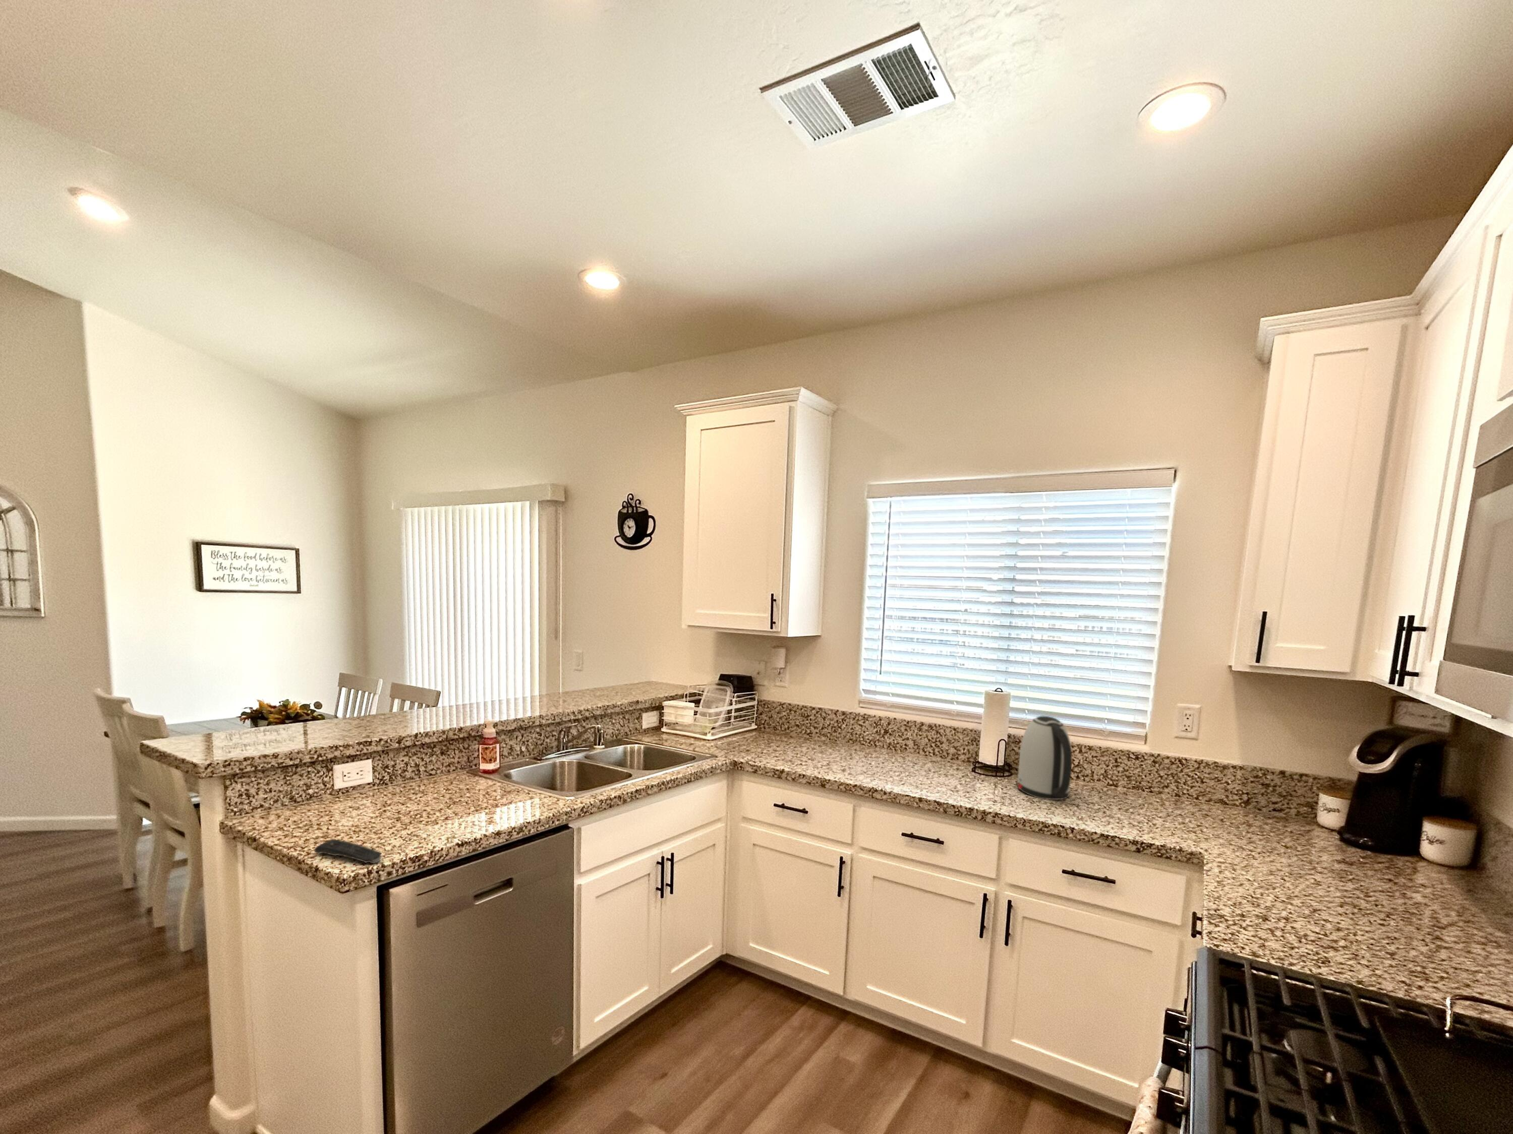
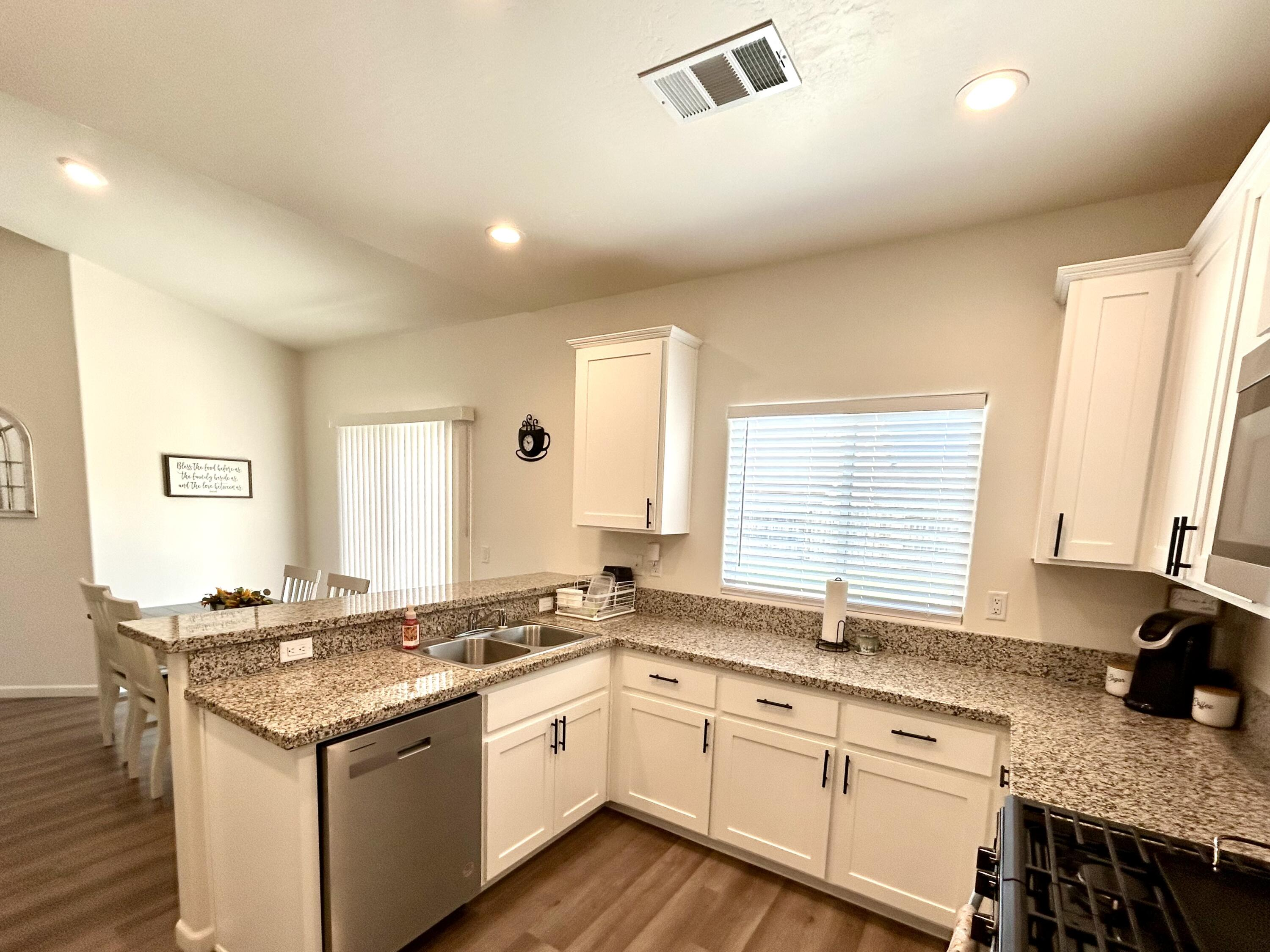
- kettle (1050, 758)
- remote control (350, 852)
